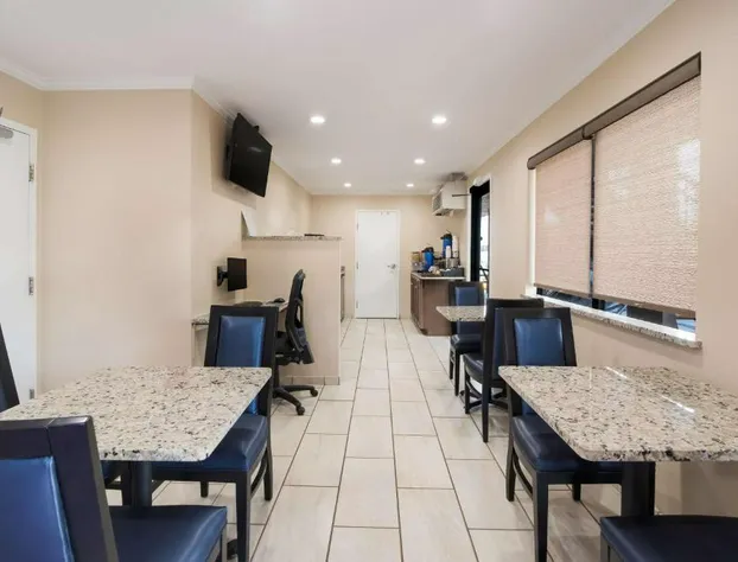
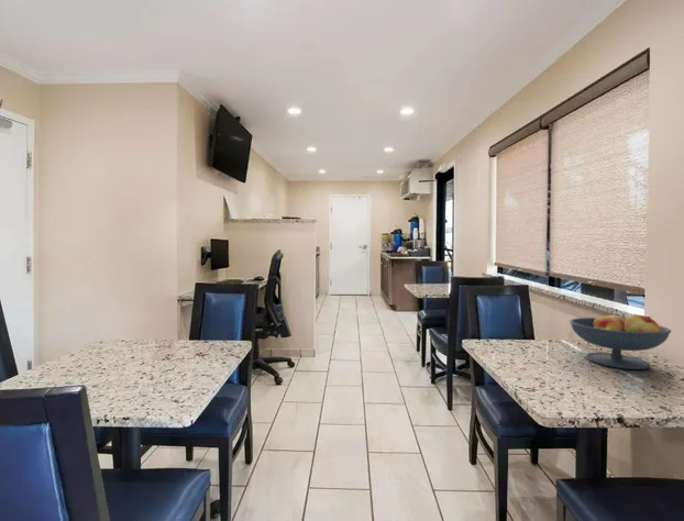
+ fruit bowl (616, 336)
